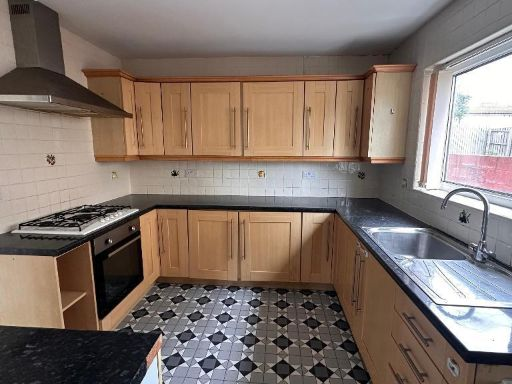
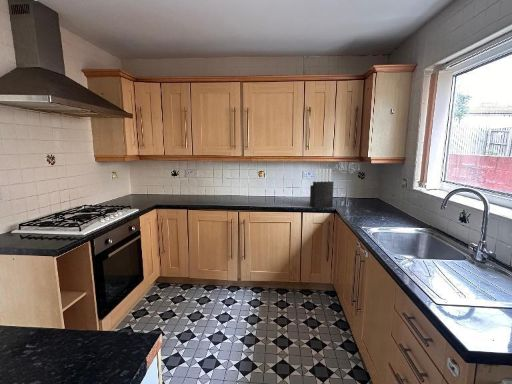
+ knife block (321, 187)
